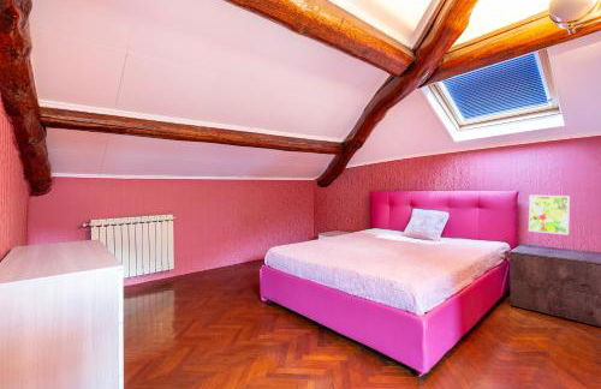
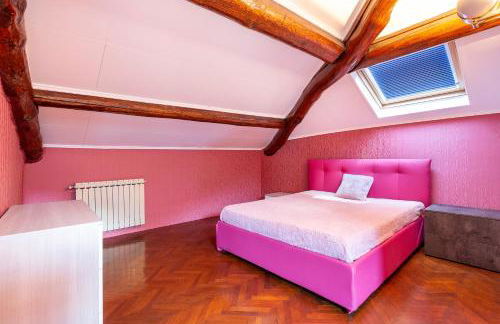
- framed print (548, 214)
